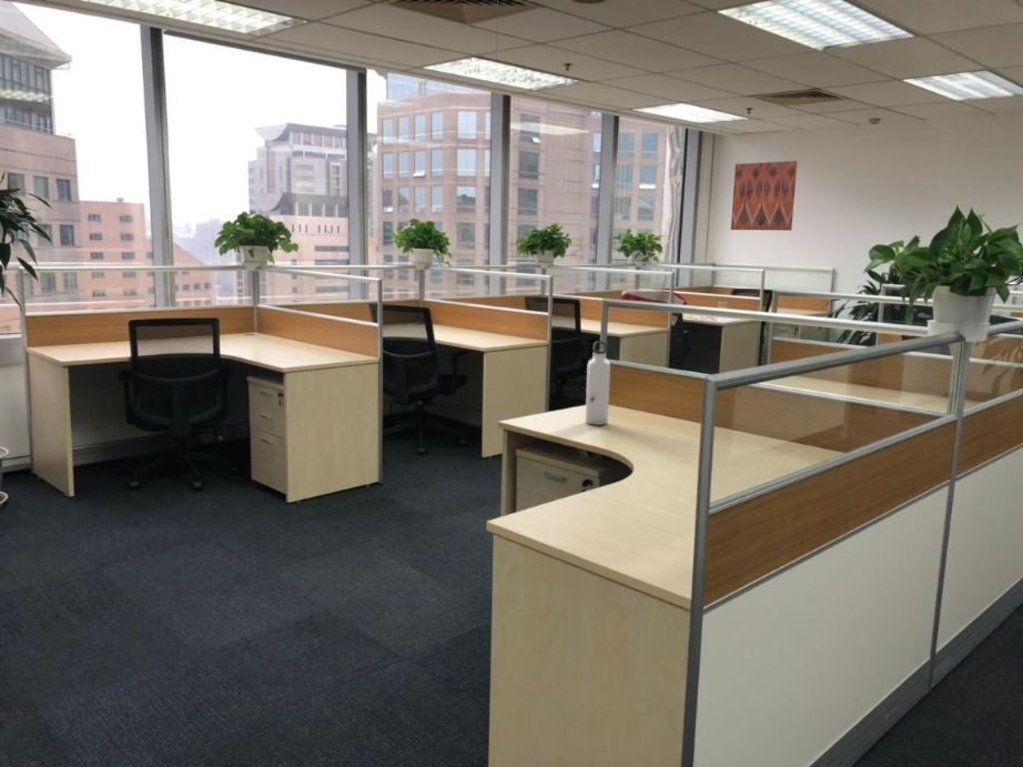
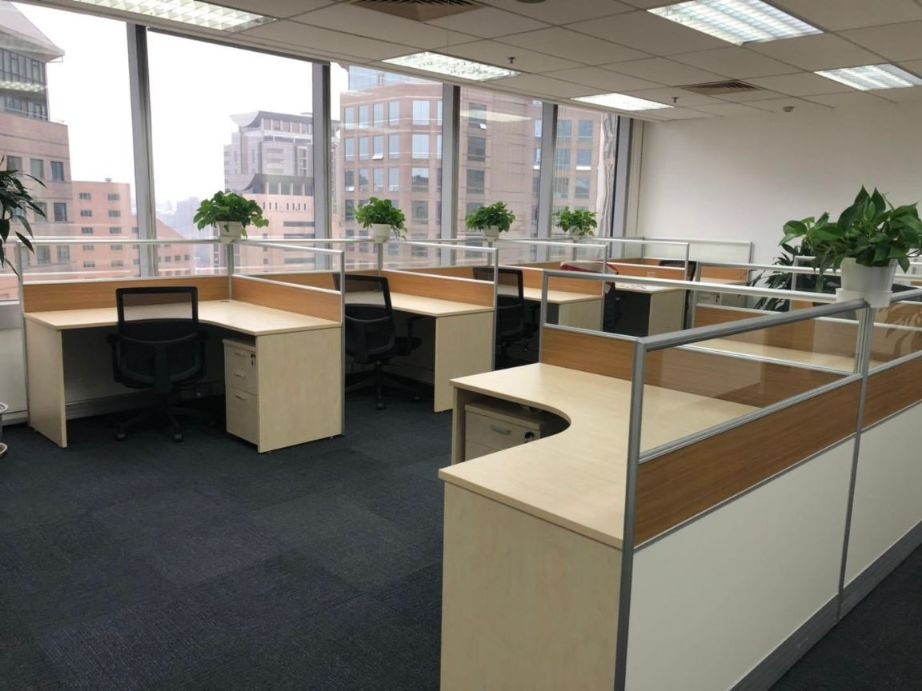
- water bottle (598, 382)
- wall art (762, 196)
